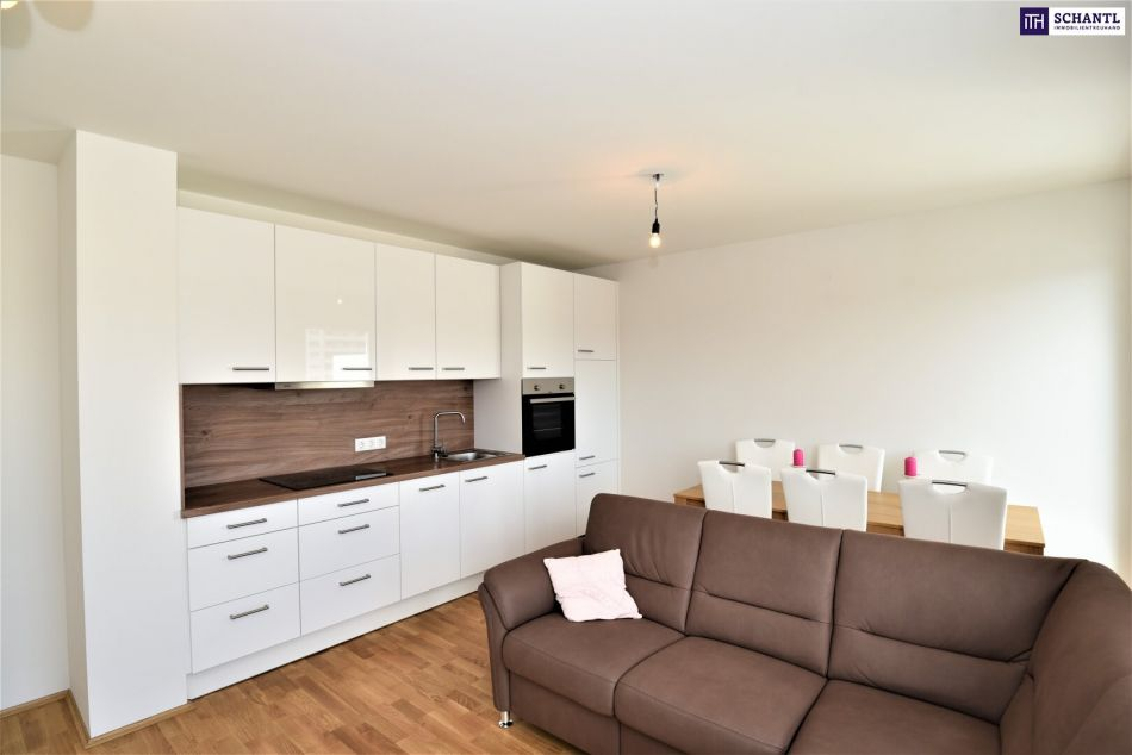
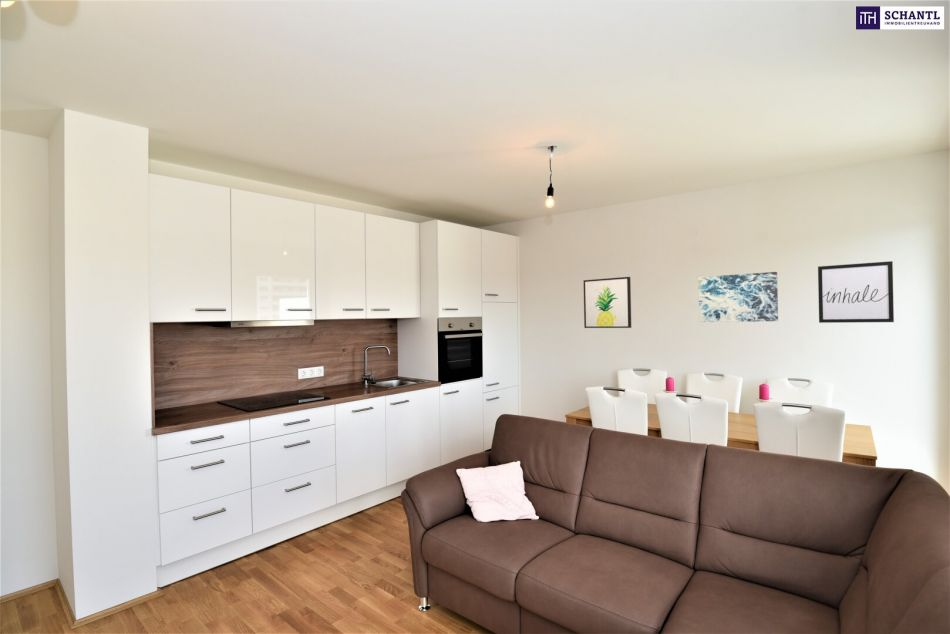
+ wall art (736, 298)
+ wall art (606, 303)
+ wall art (854, 293)
